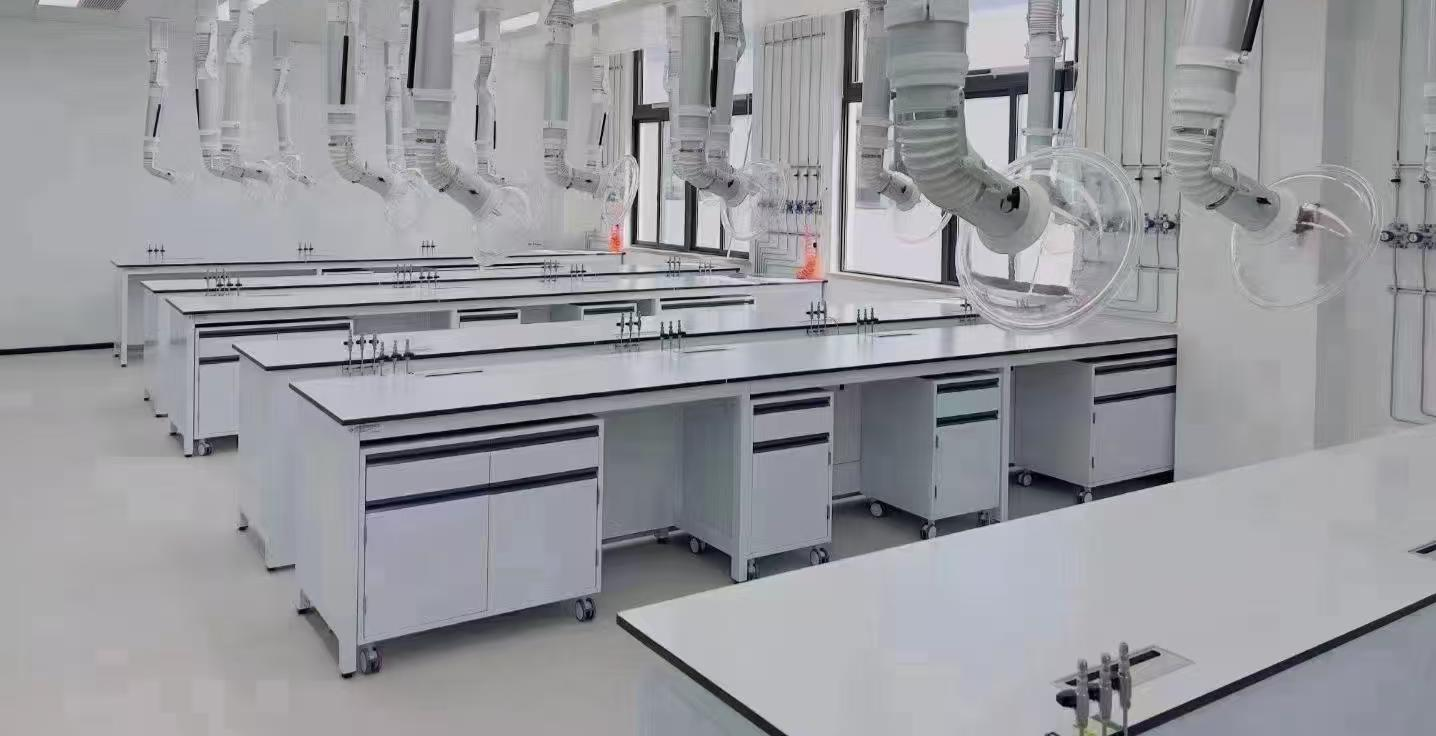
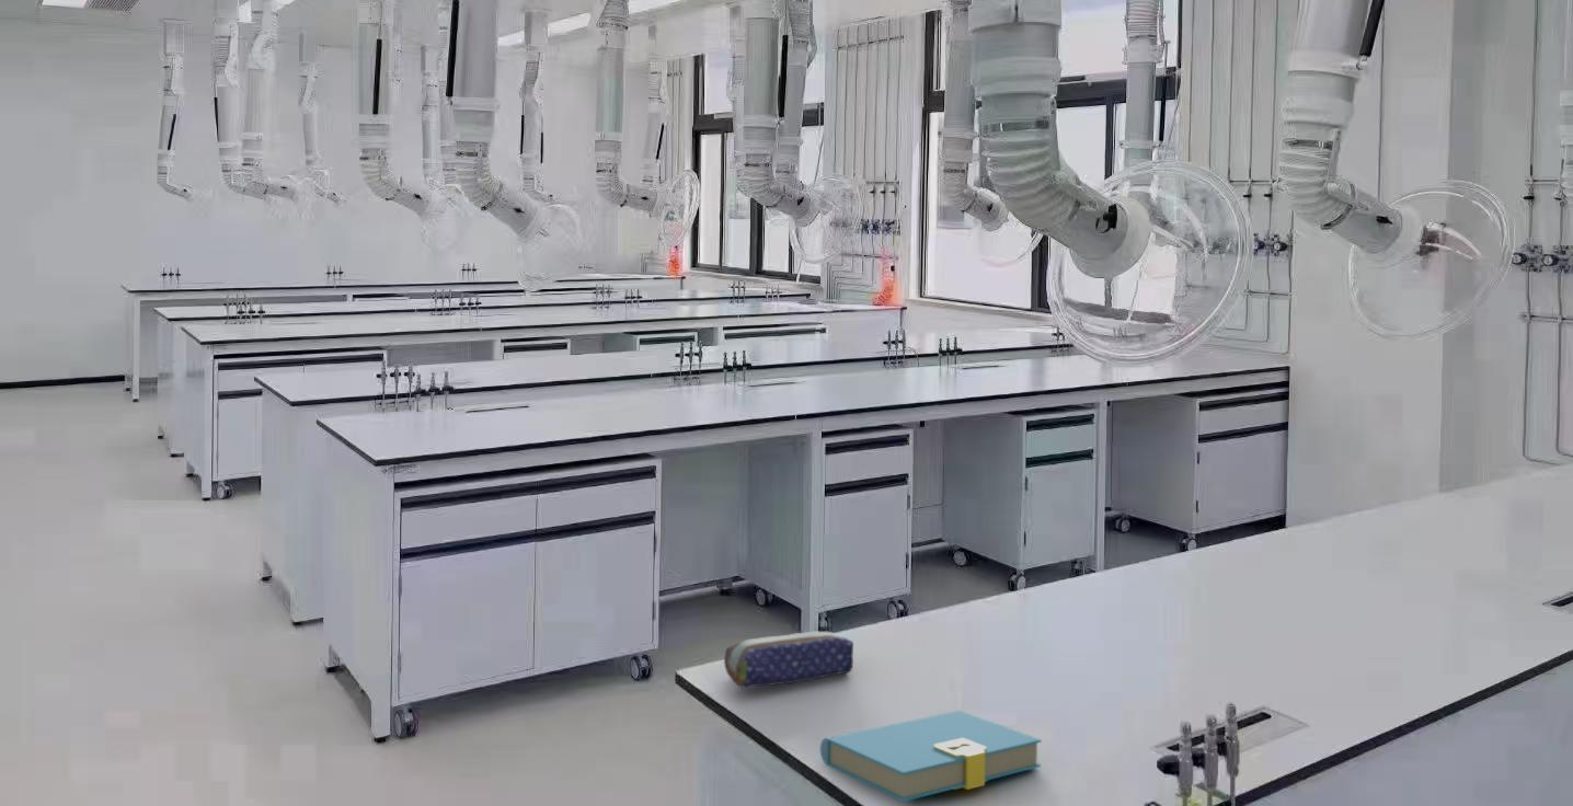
+ pencil case (789, 657)
+ book (931, 749)
